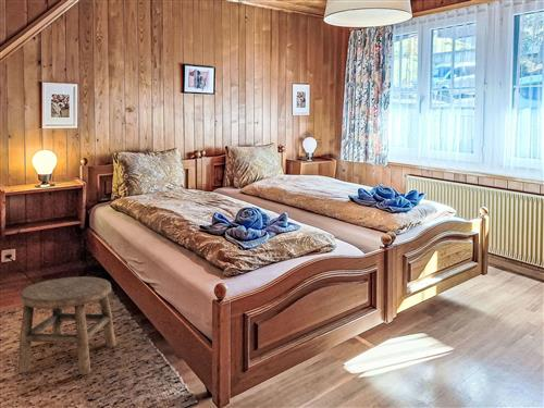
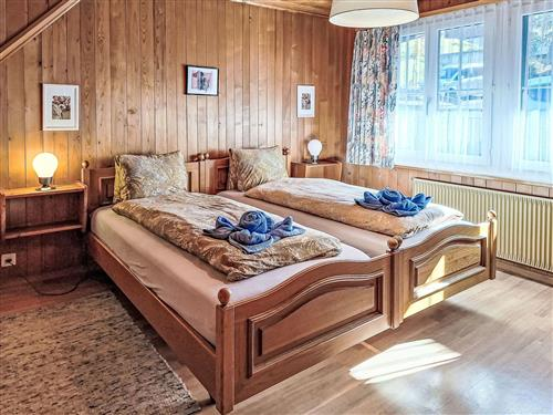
- stool (69, 320)
